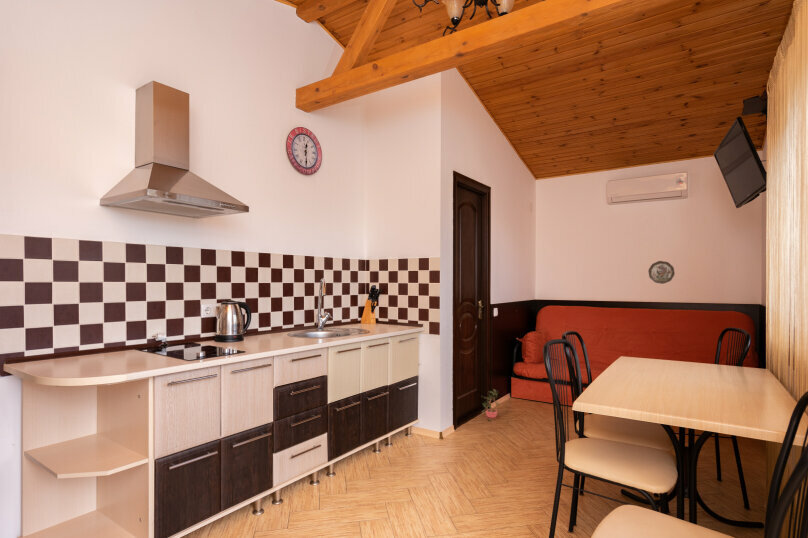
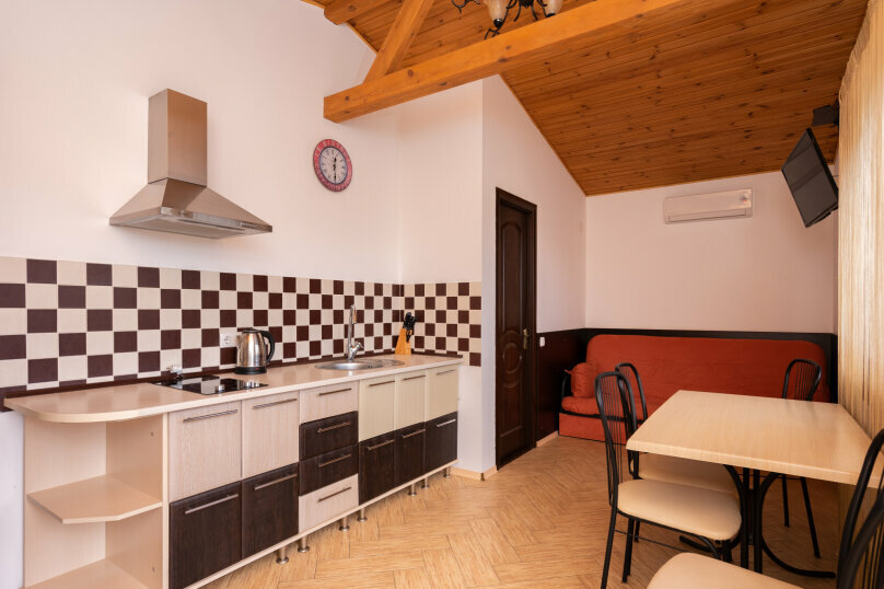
- decorative plate (661, 272)
- potted plant (489, 405)
